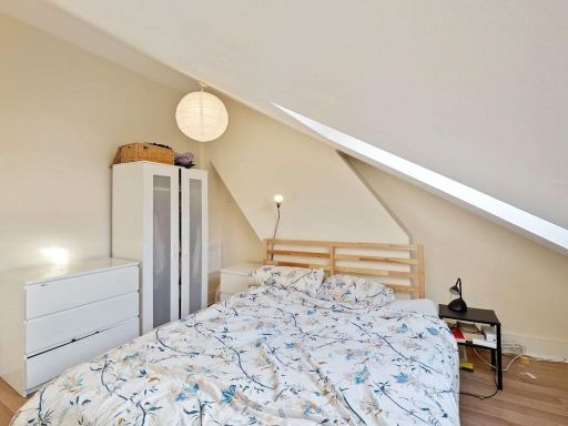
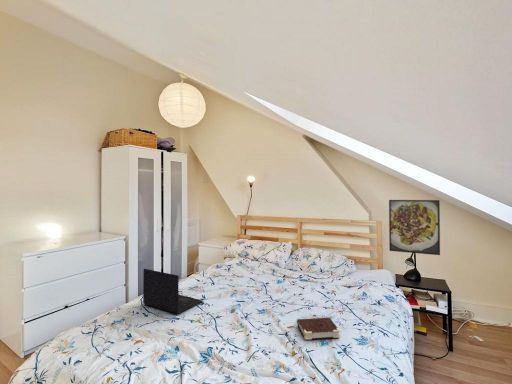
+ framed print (413, 226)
+ book (317, 327)
+ laptop (173, 285)
